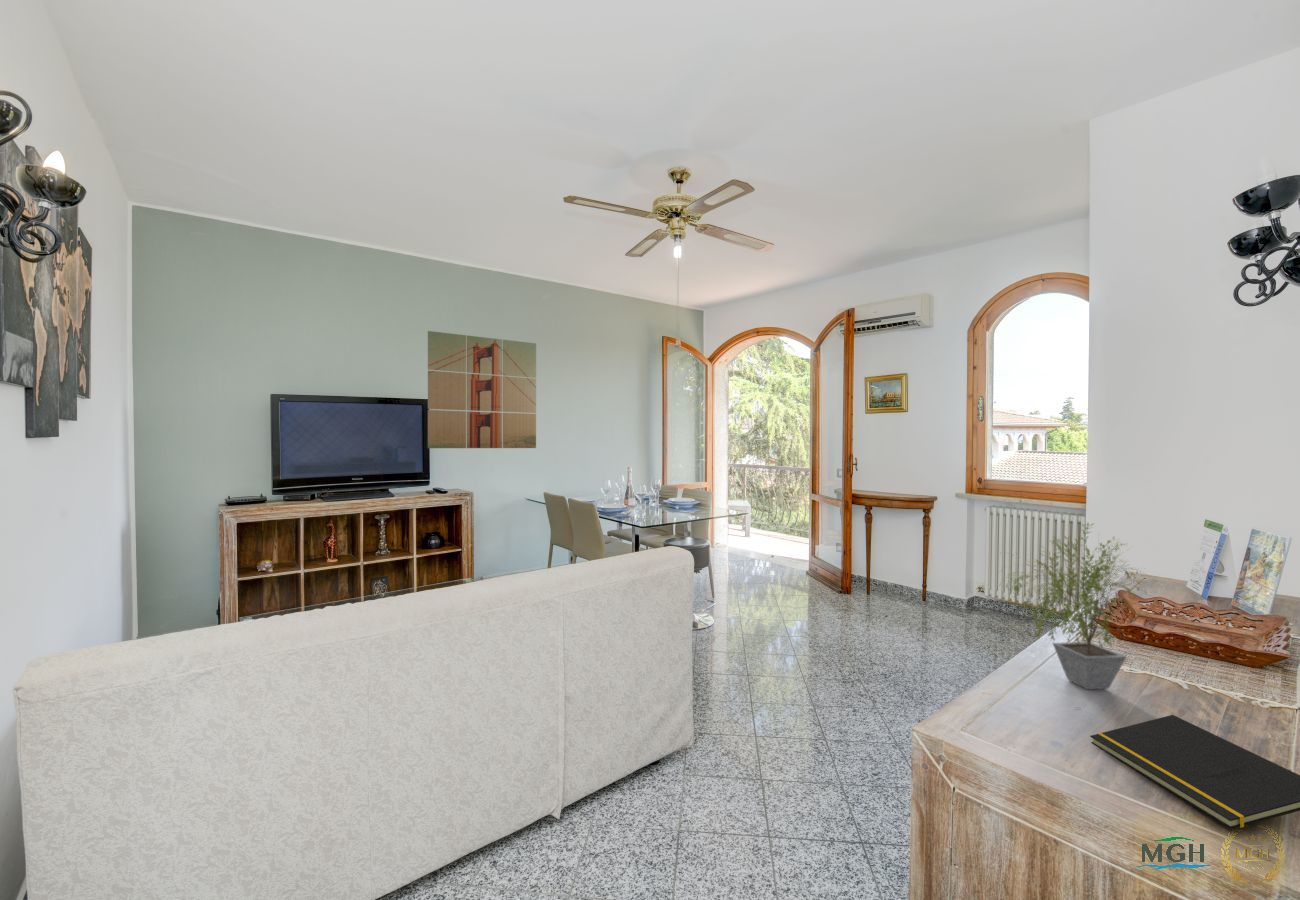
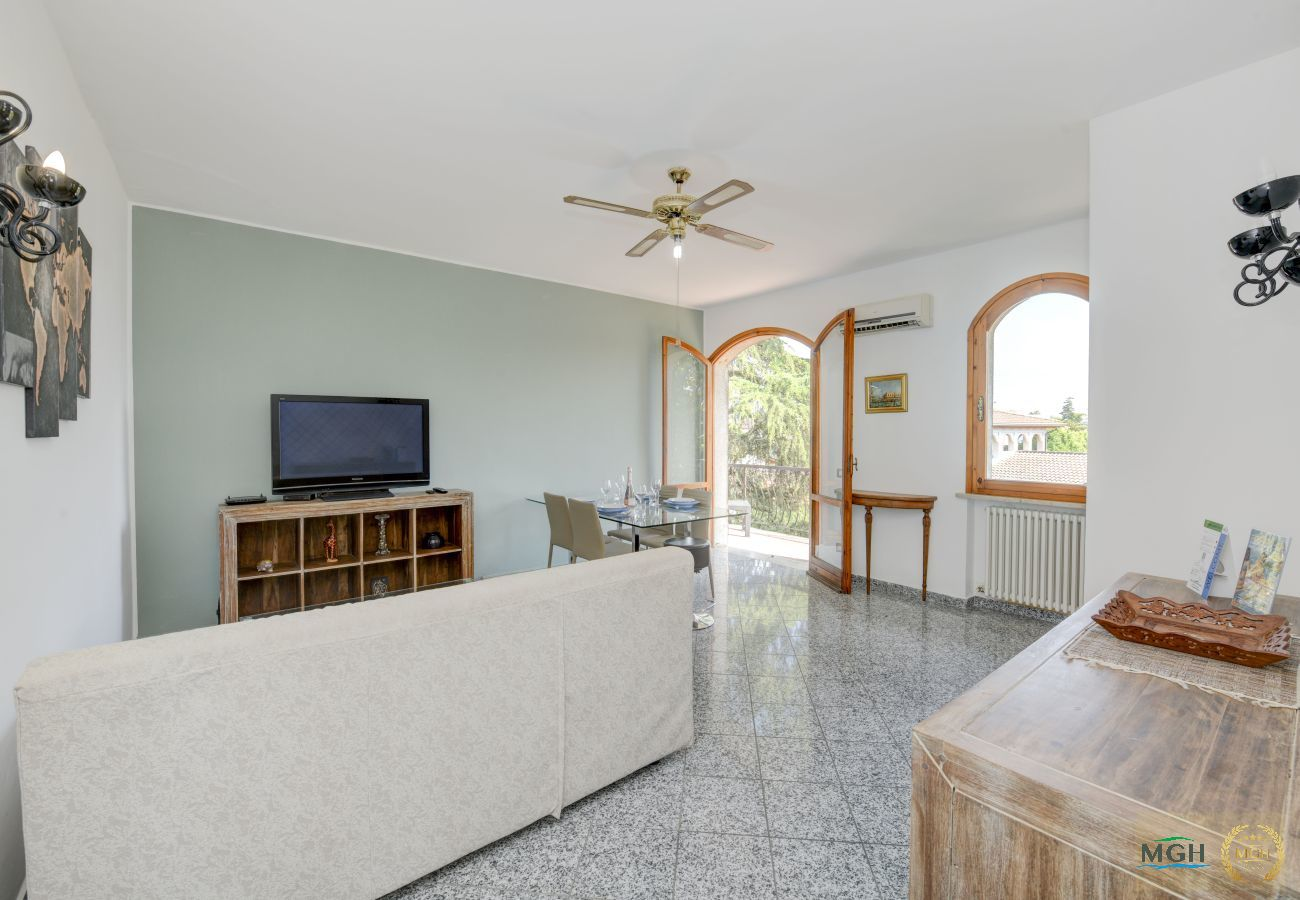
- potted plant (1073, 602)
- notepad (1198, 764)
- wall art (484, 392)
